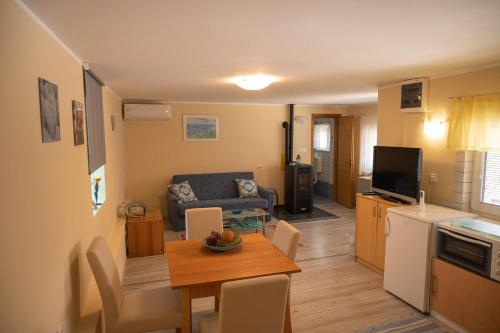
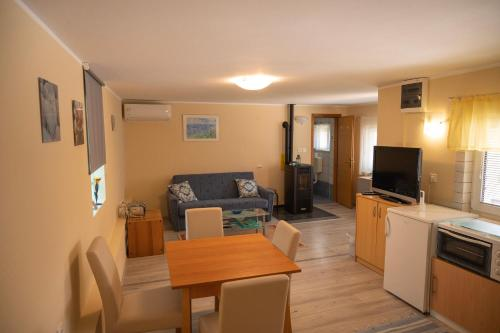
- fruit bowl (222, 238)
